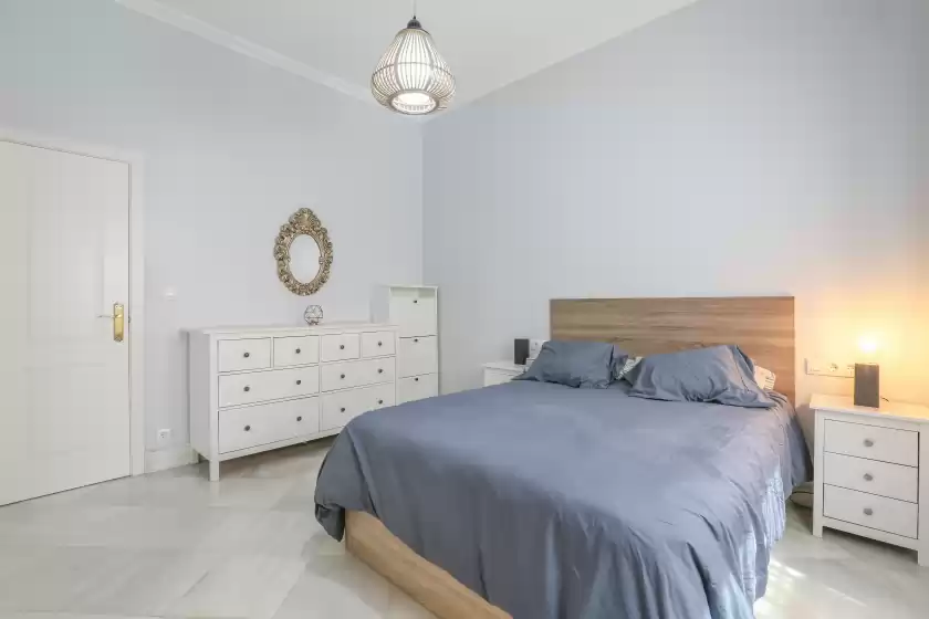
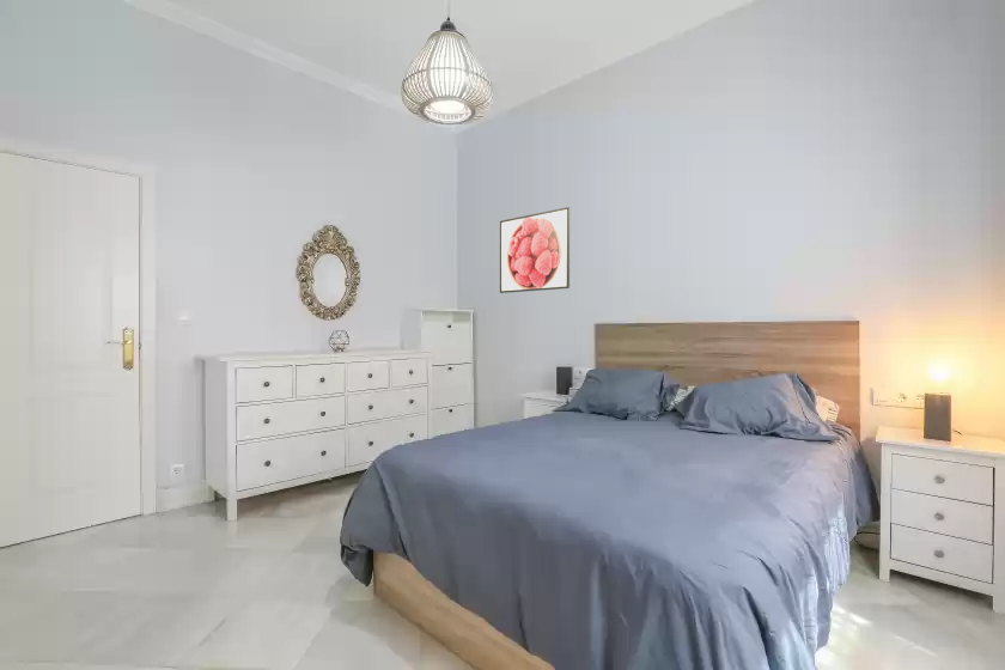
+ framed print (532, 252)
